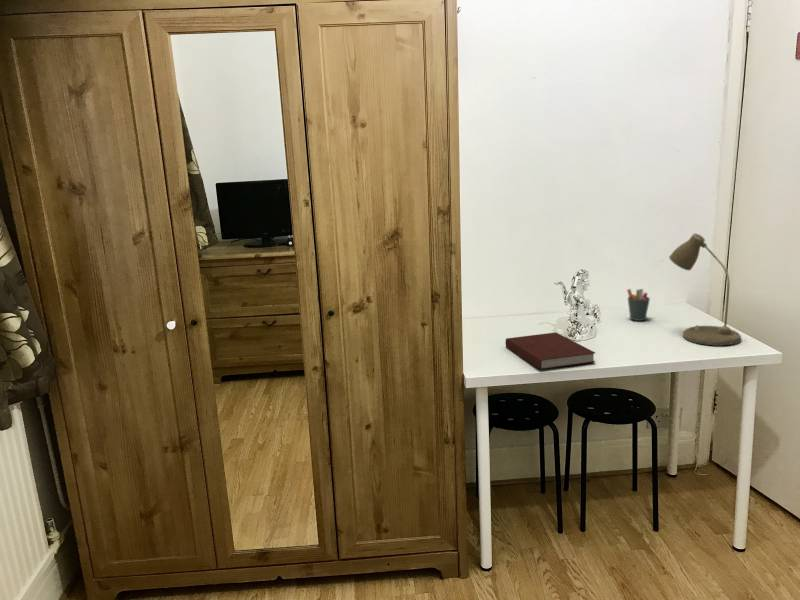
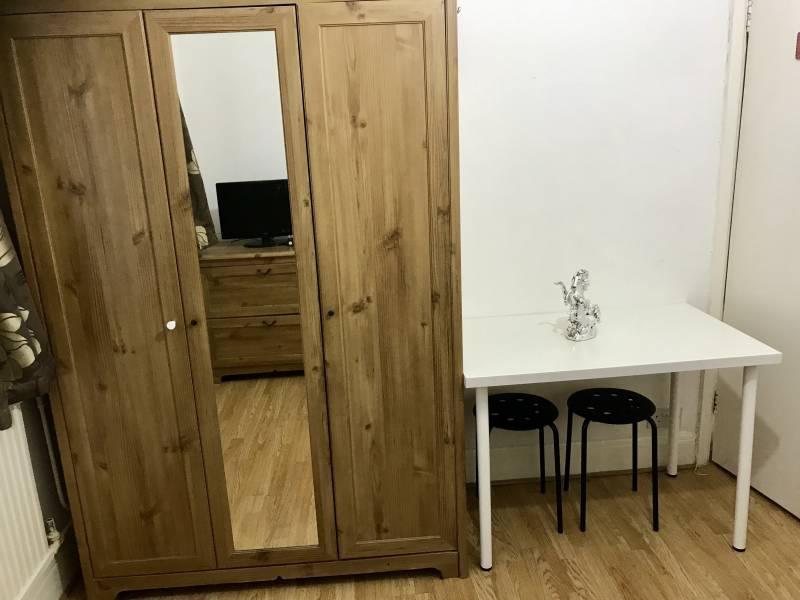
- desk lamp (727, 286)
- pen holder (638, 302)
- notebook (548, 349)
